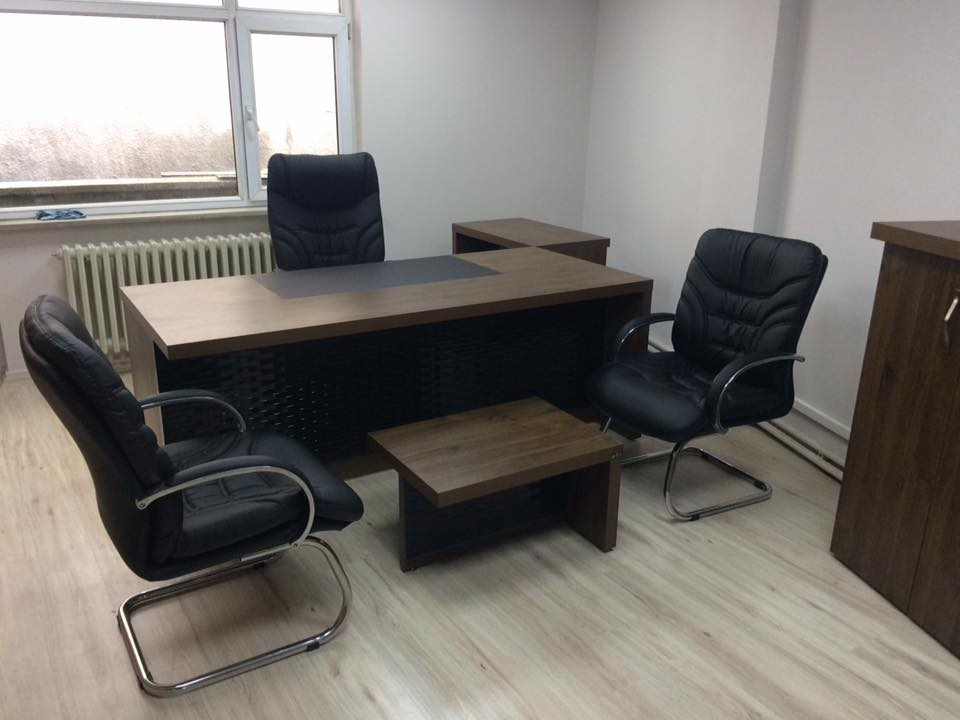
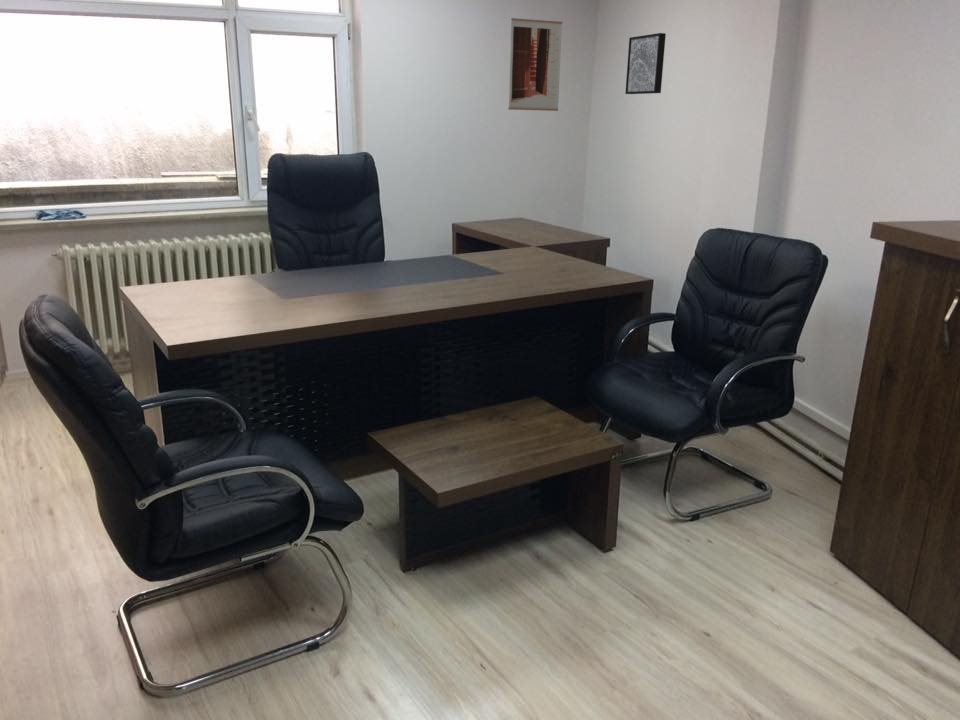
+ wall art (535, 65)
+ wall art (644, 64)
